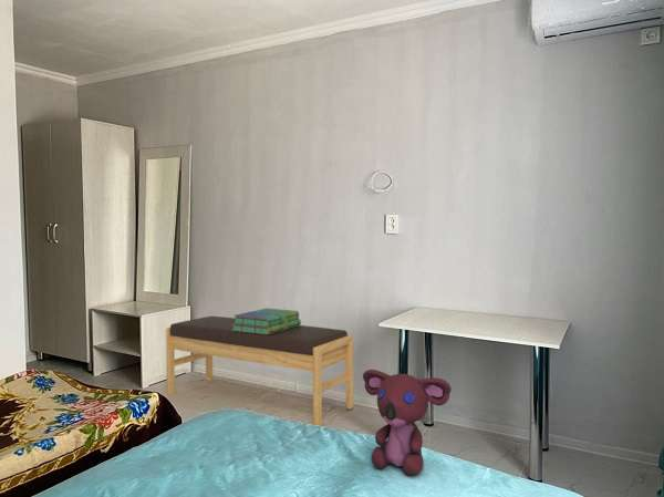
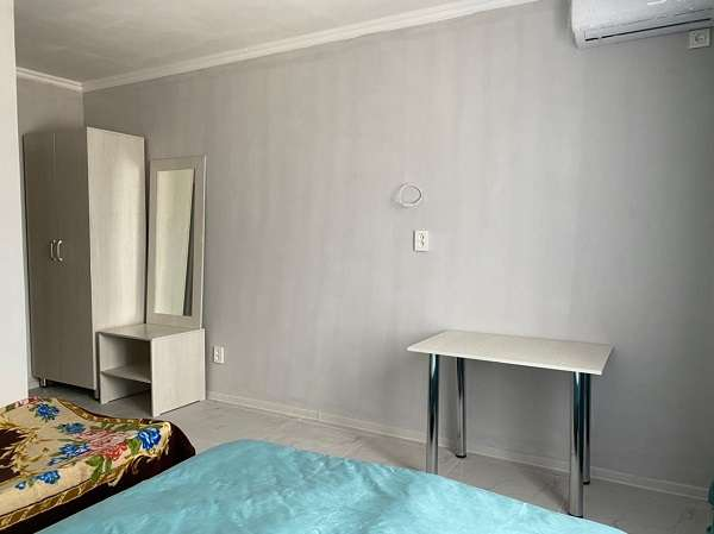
- teddy bear (400, 422)
- stack of books (267, 320)
- bench (257, 362)
